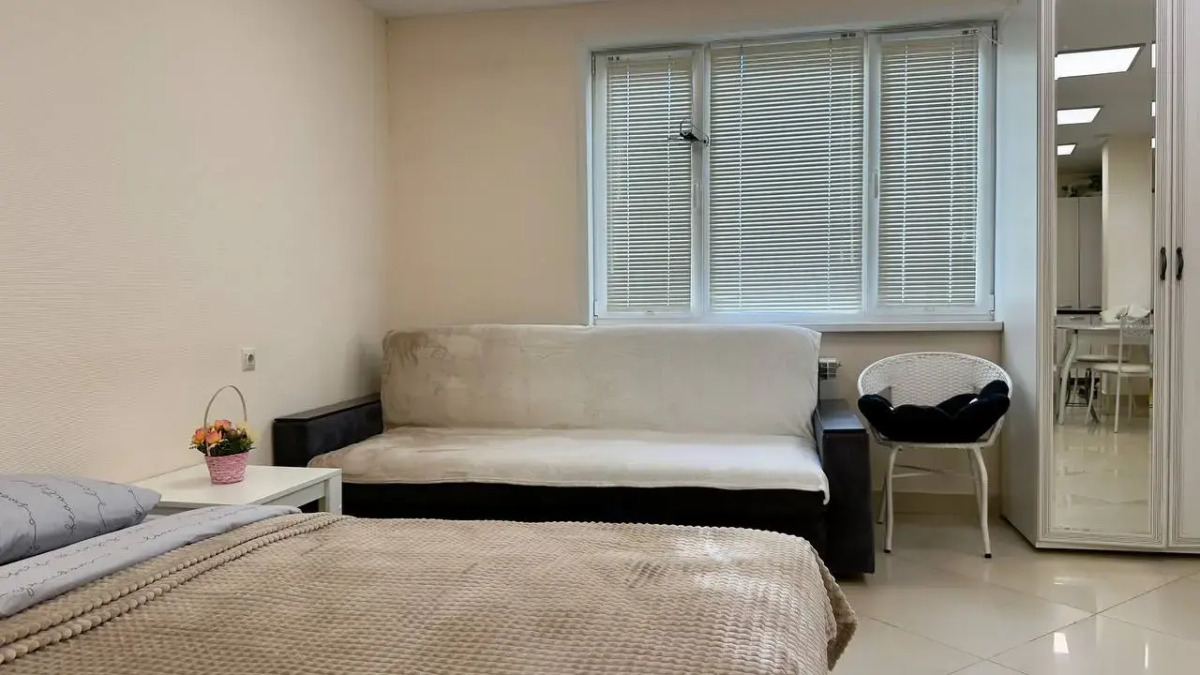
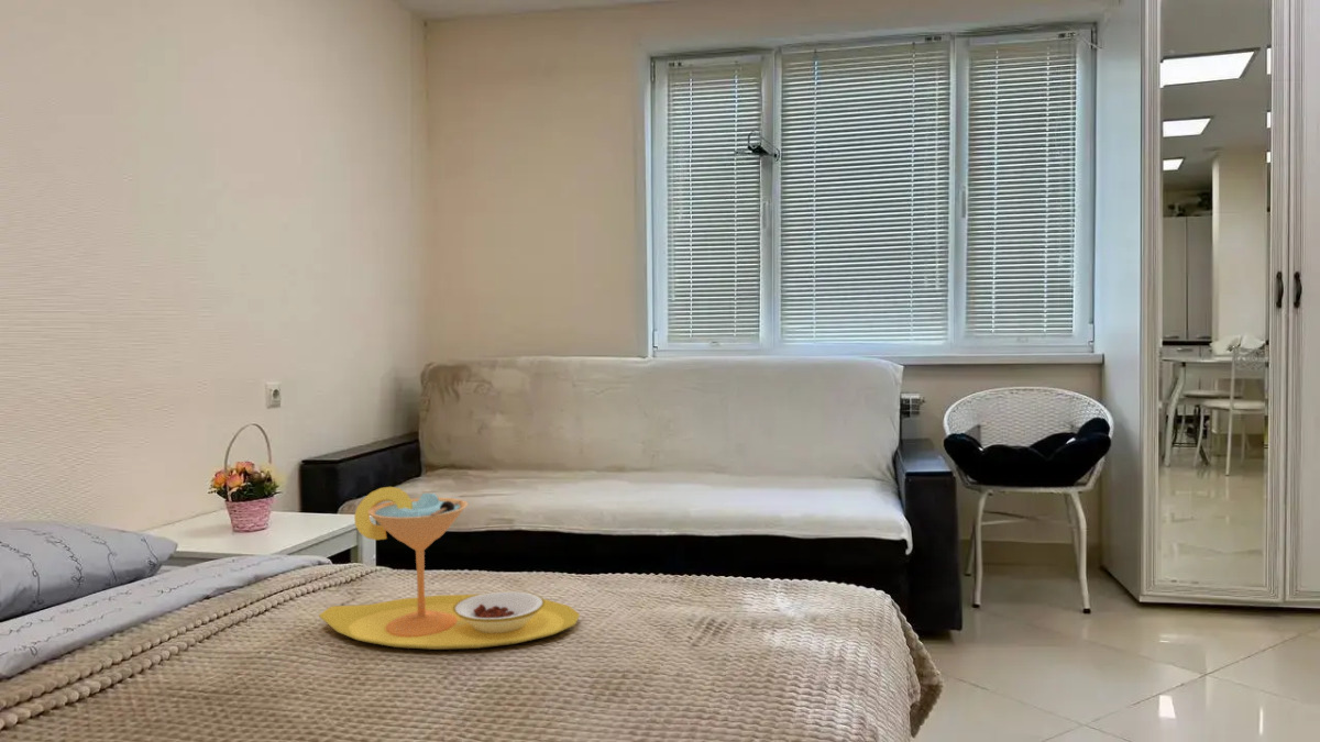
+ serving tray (438, 538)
